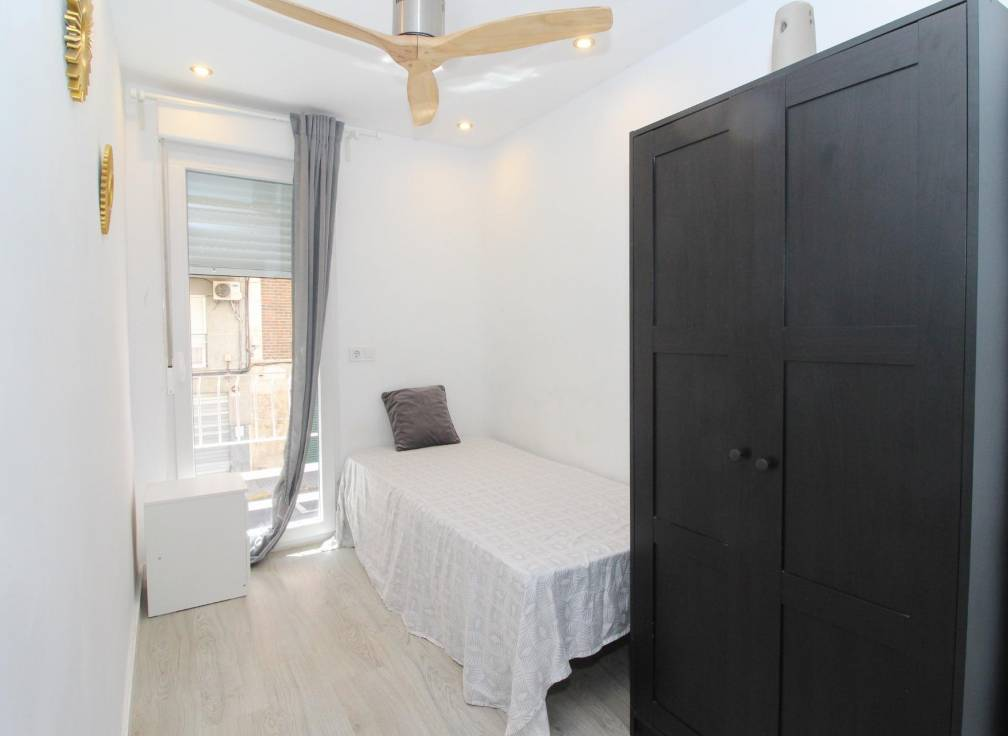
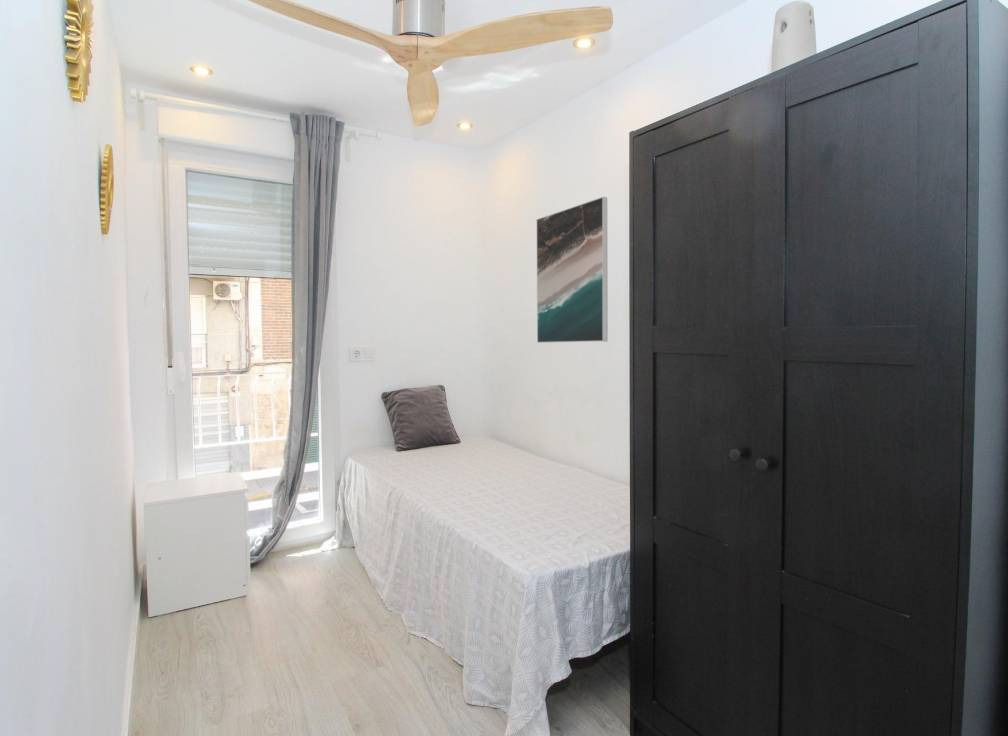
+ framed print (569, 275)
